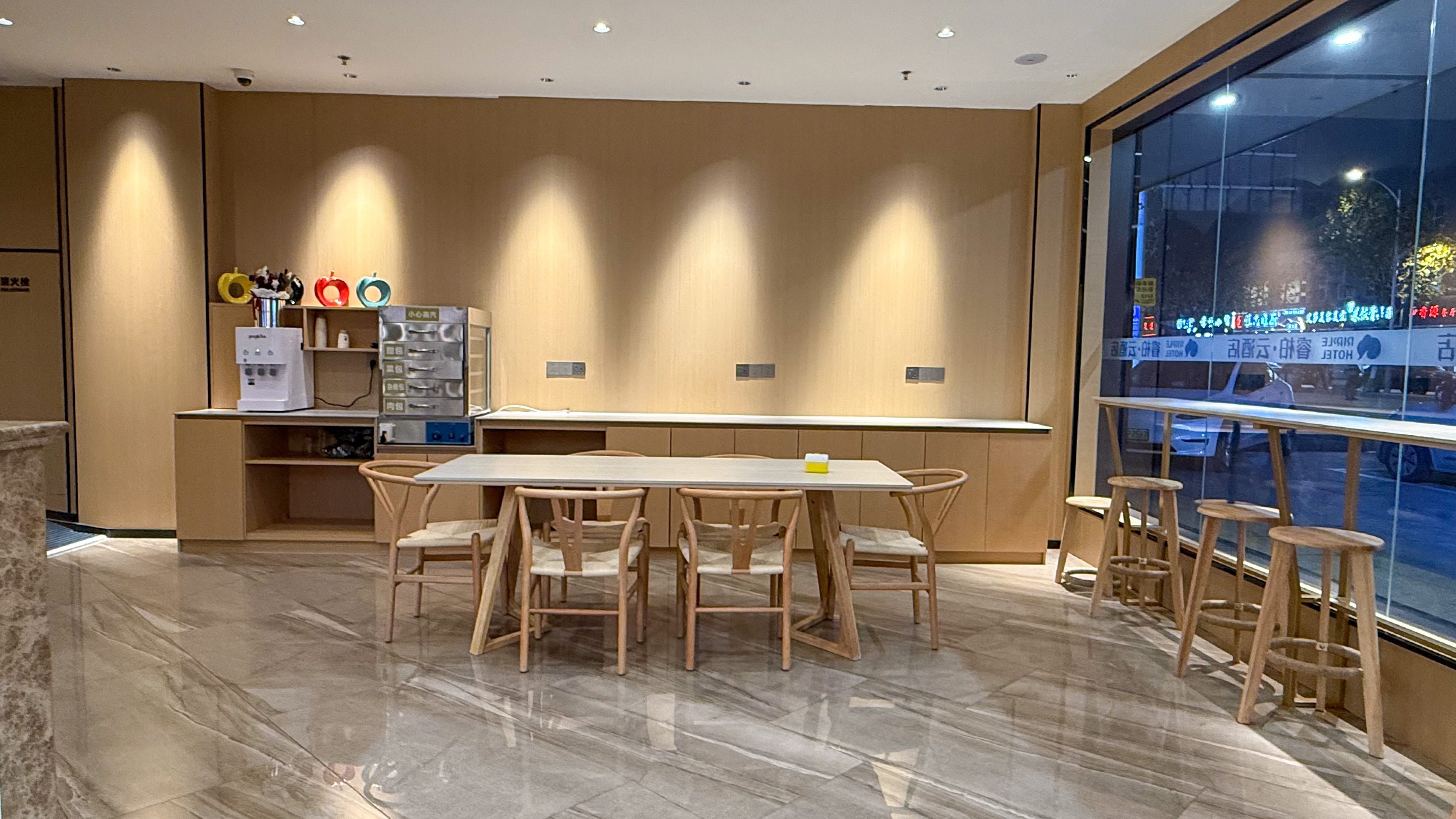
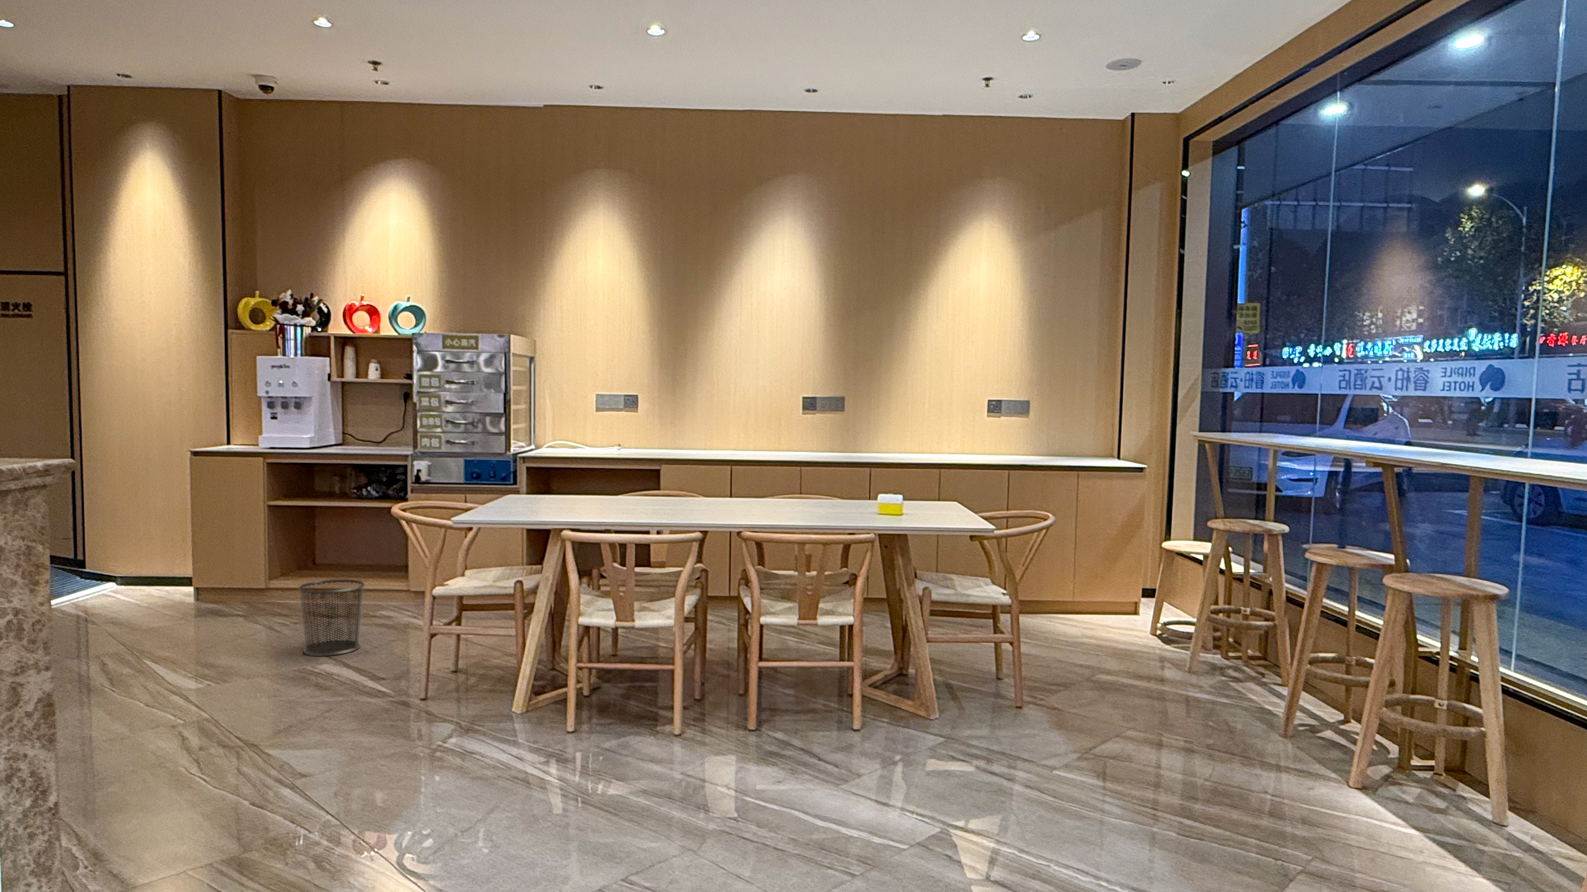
+ waste bin (331, 616)
